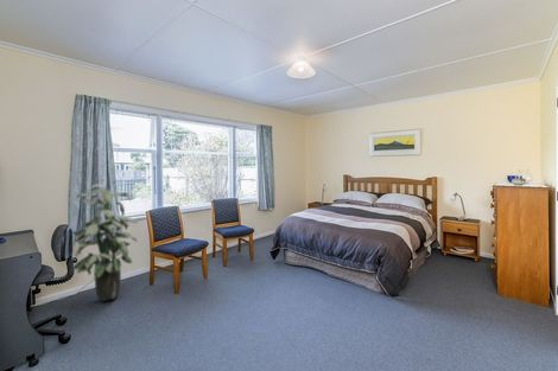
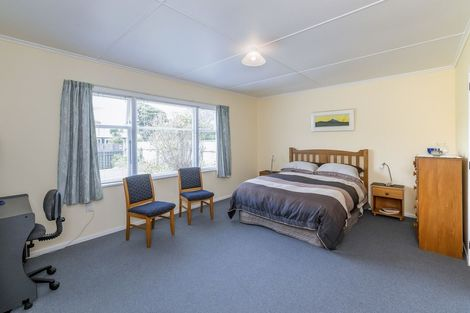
- indoor plant (103, 241)
